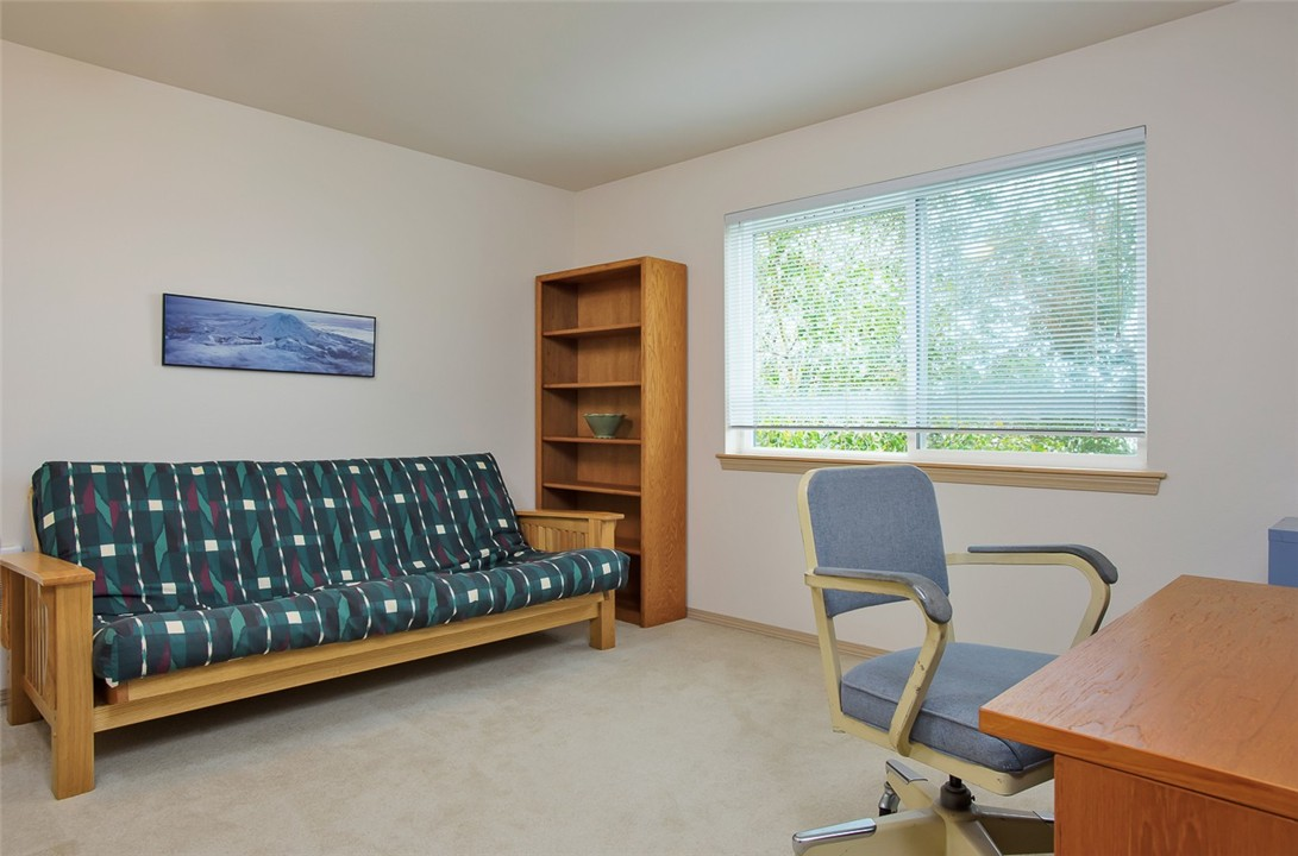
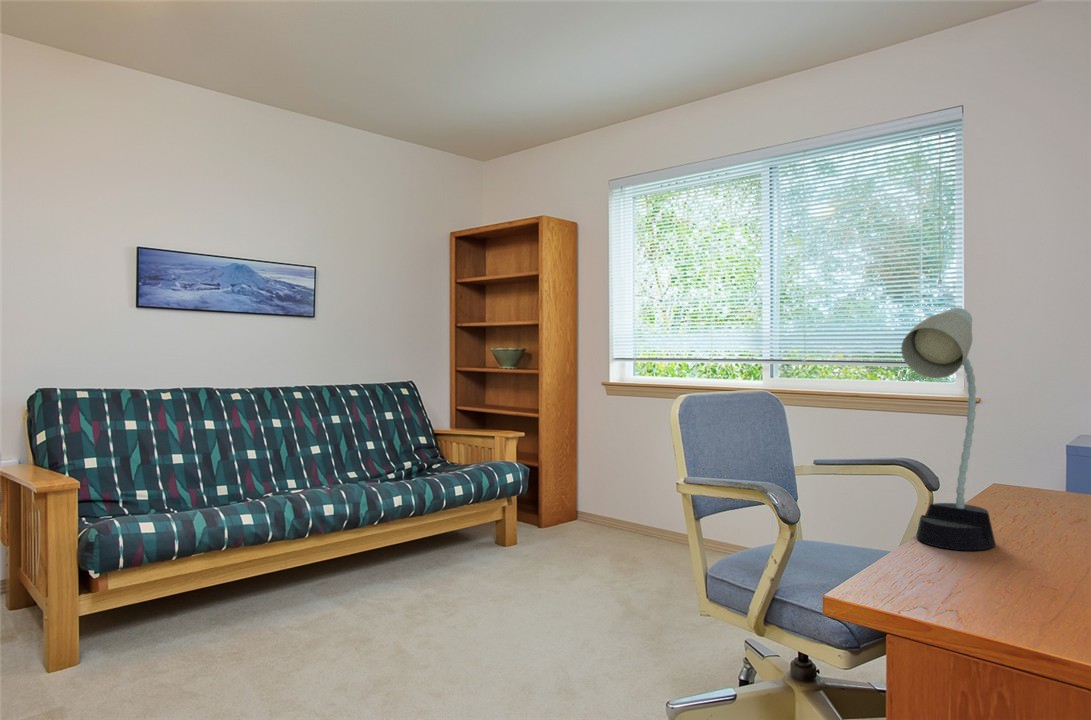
+ desk lamp (965, 430)
